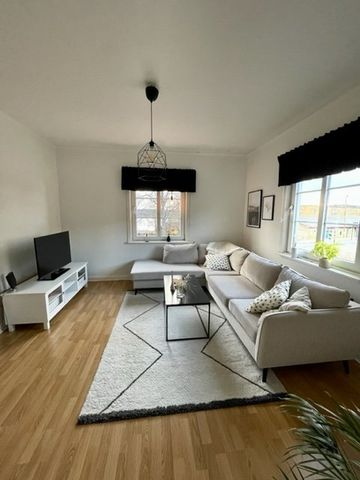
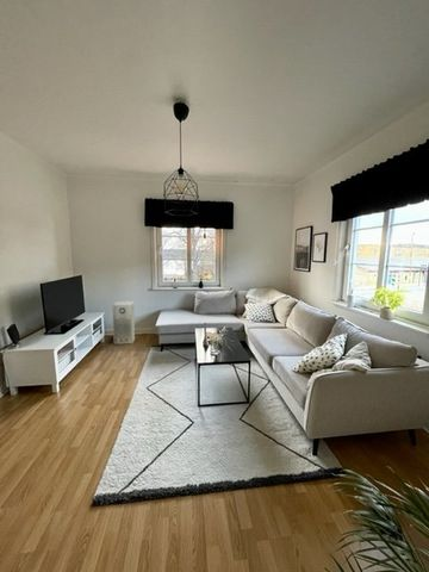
+ air purifier (124, 321)
